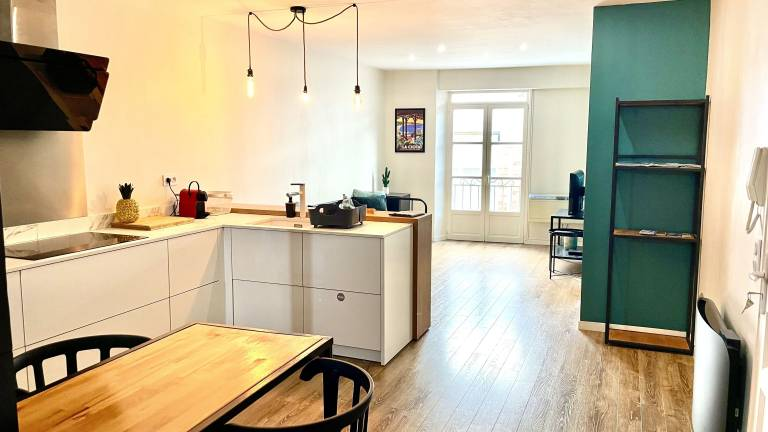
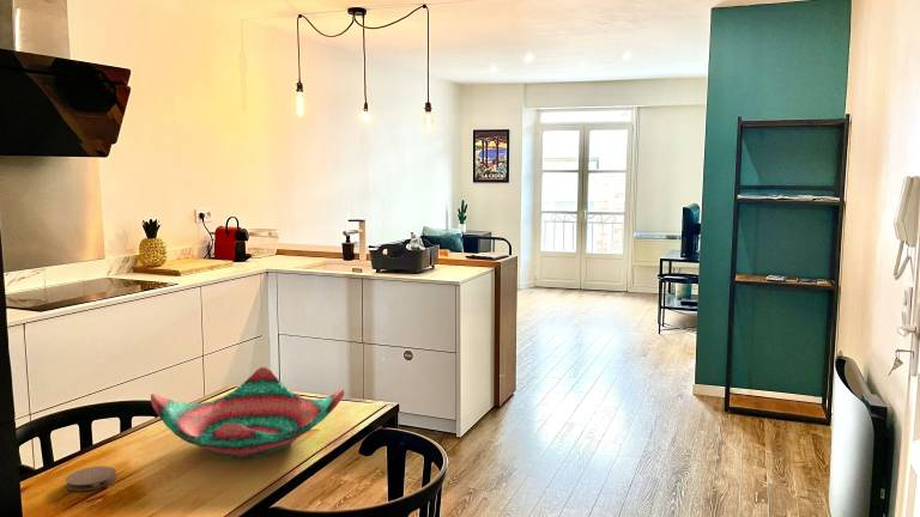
+ decorative bowl (249, 416)
+ coaster (91, 478)
